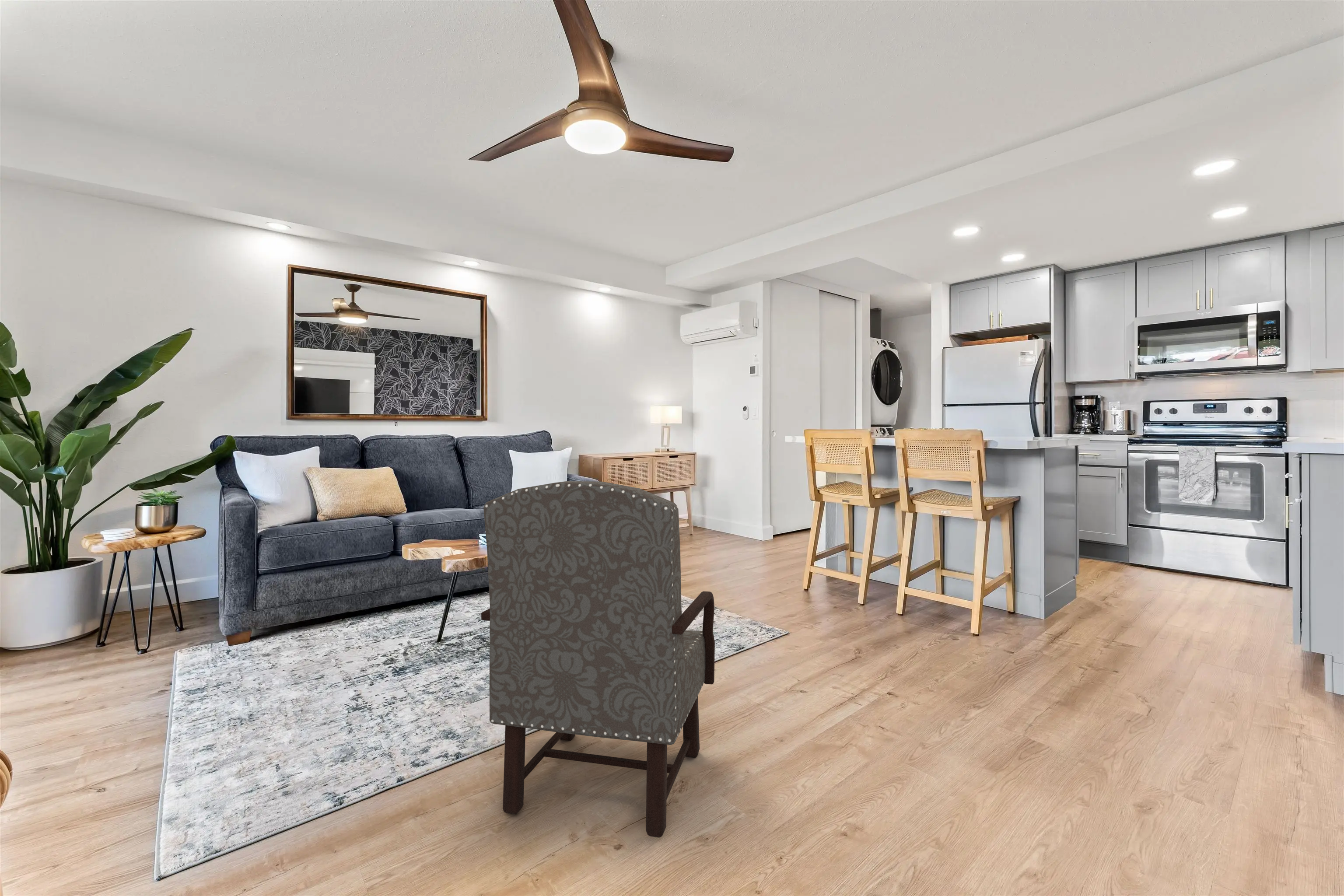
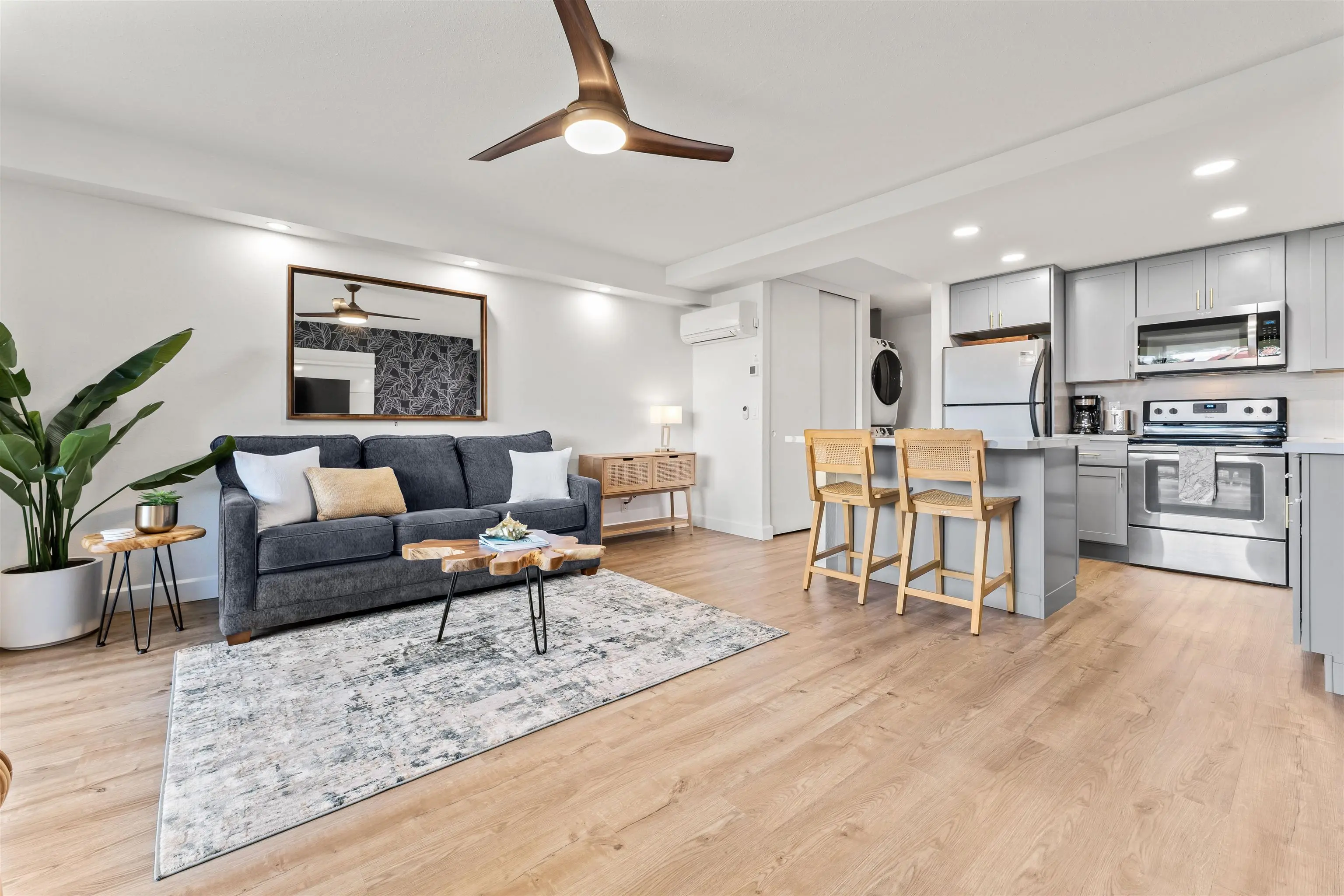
- armchair (605, 630)
